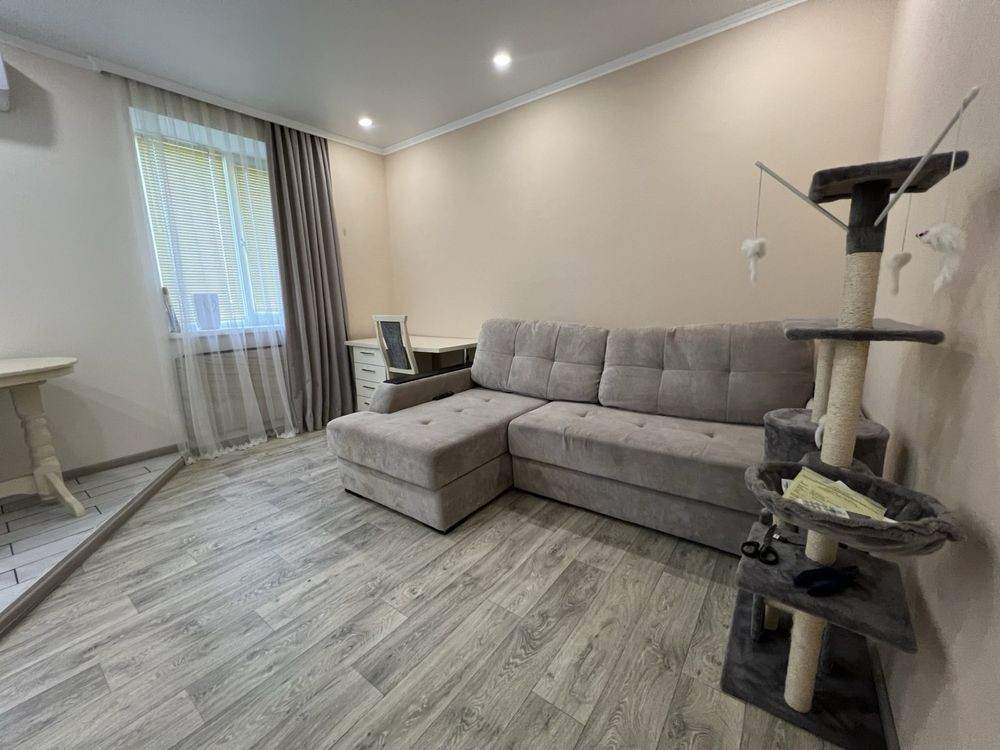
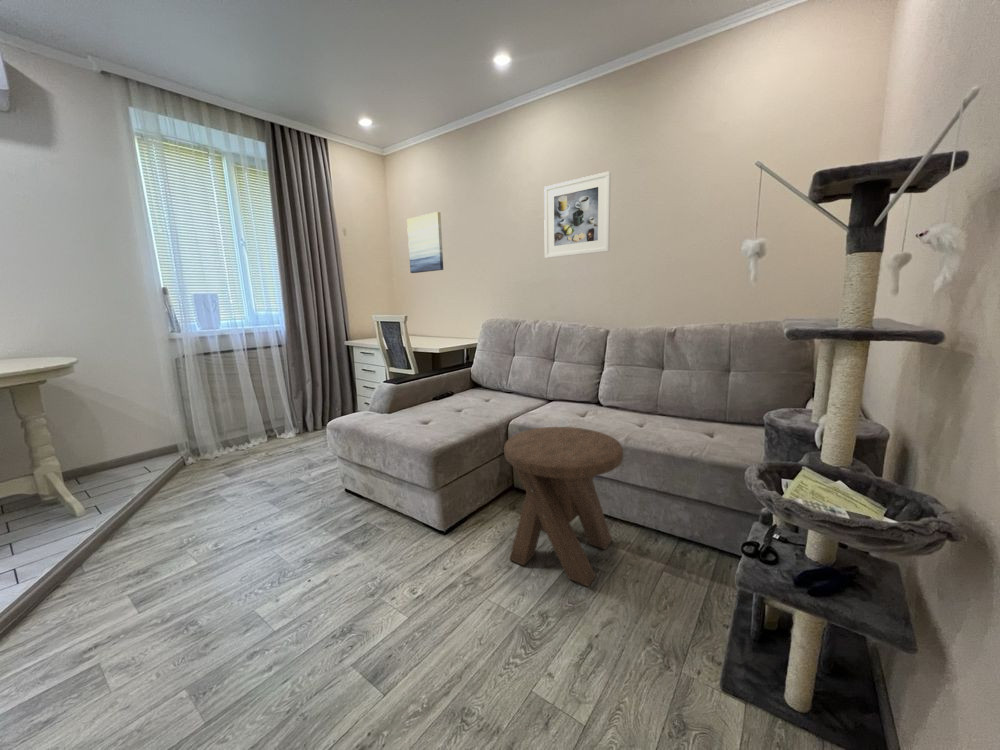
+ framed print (575, 217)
+ music stool (562, 498)
+ wall art (424, 244)
